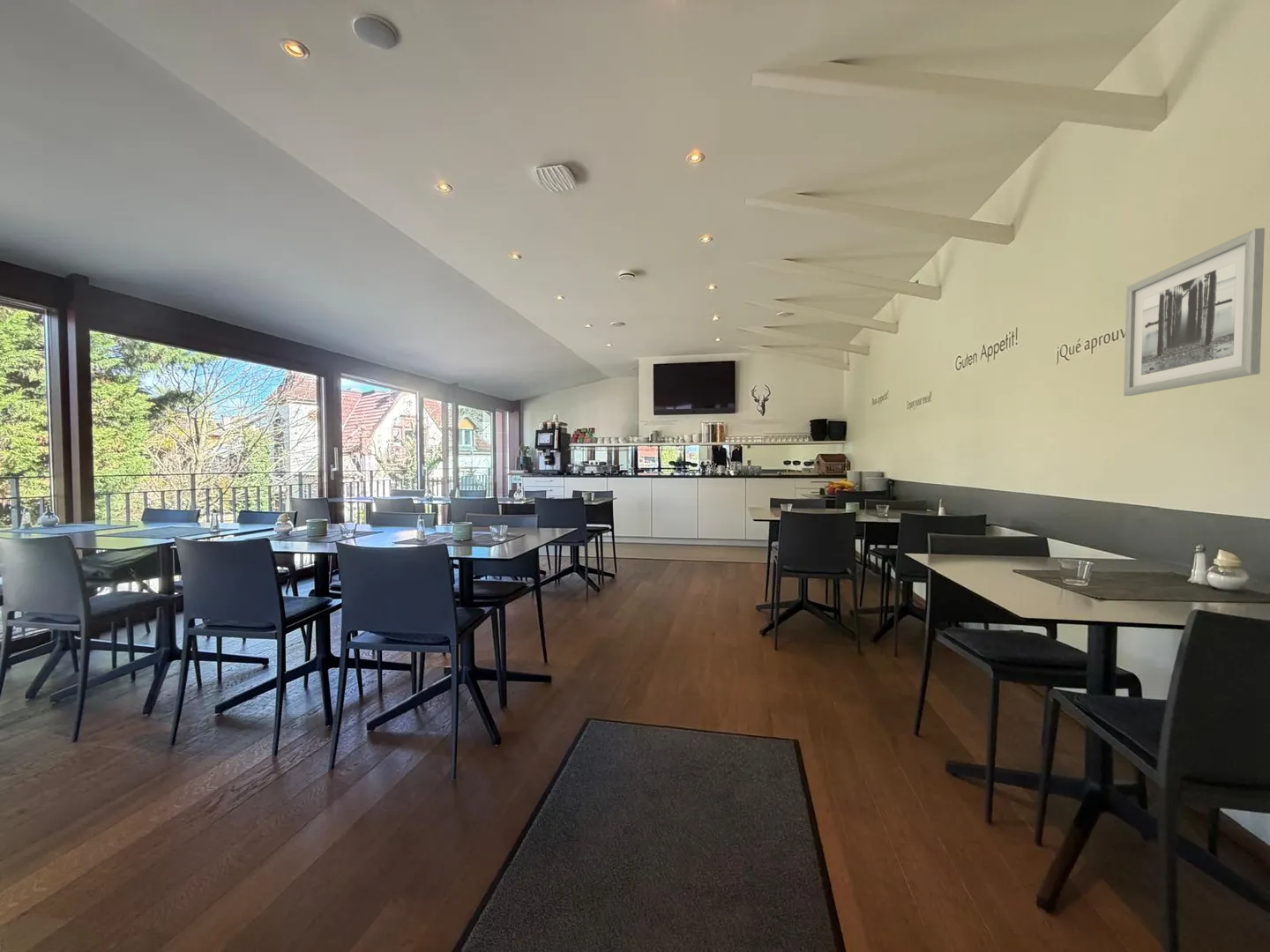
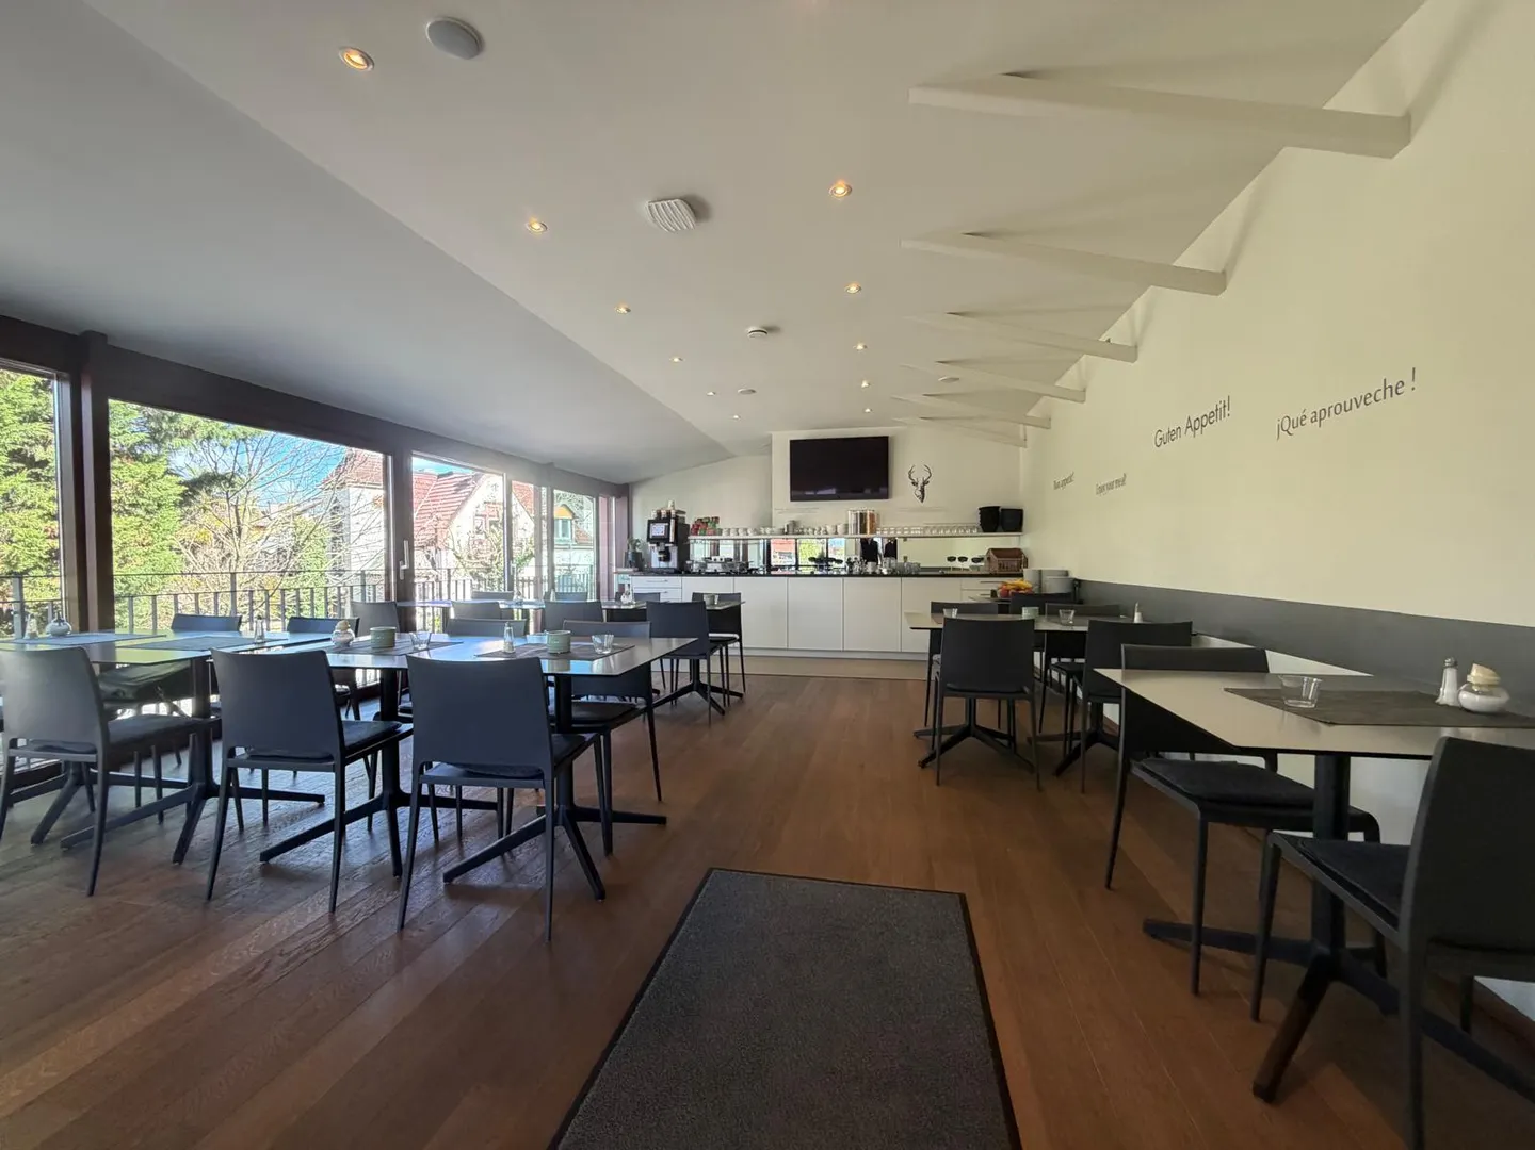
- wall art (1184, 324)
